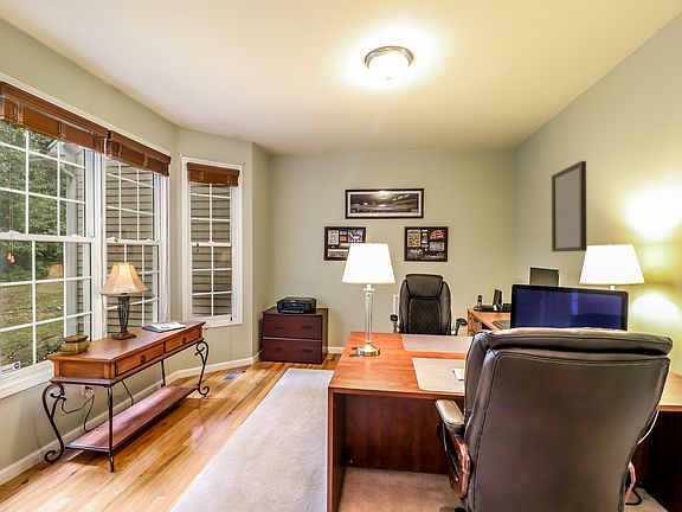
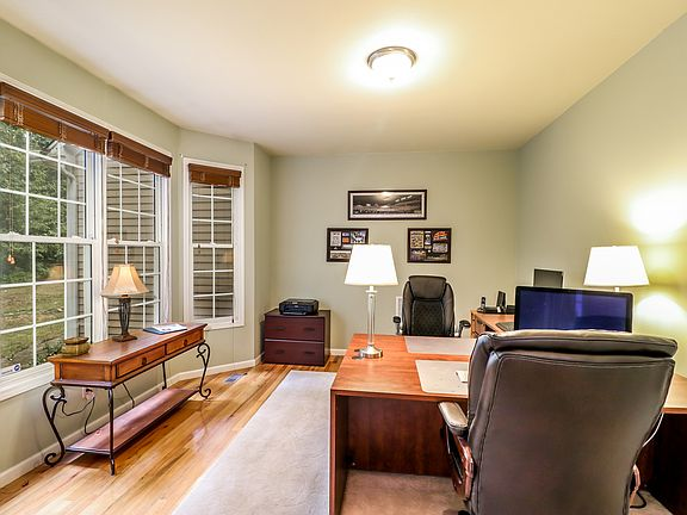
- home mirror (567, 210)
